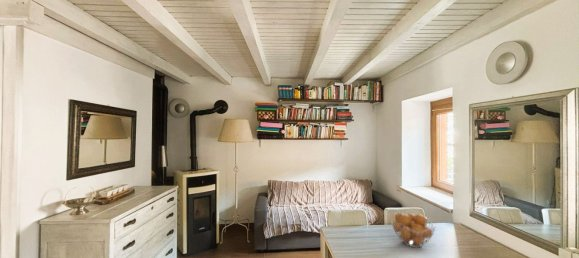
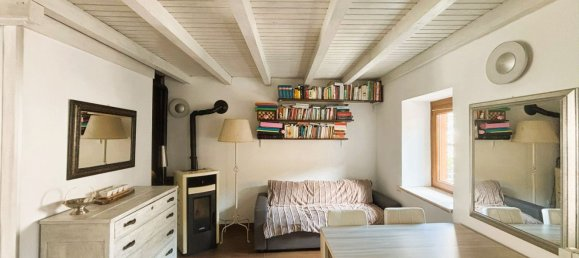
- fruit basket (412, 228)
